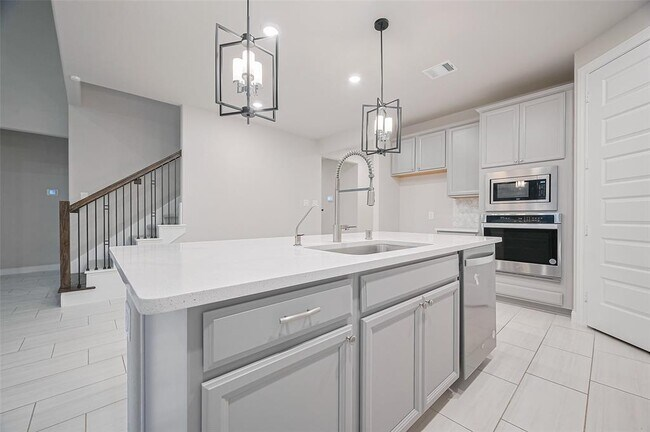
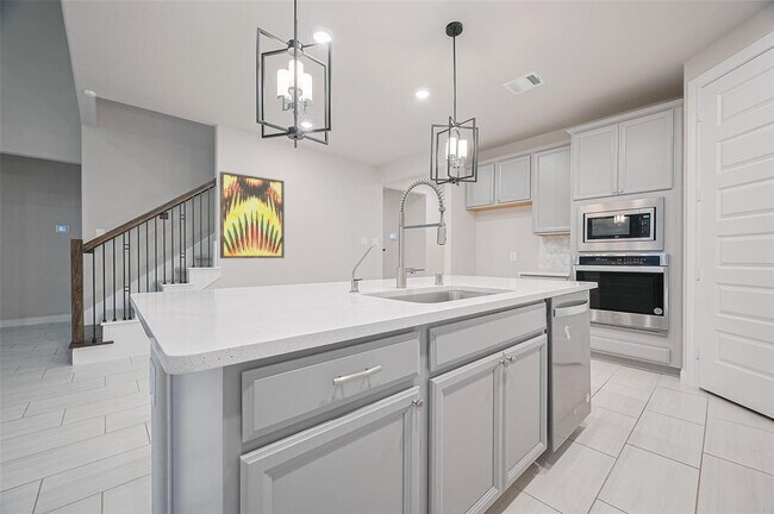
+ wall art (254, 217)
